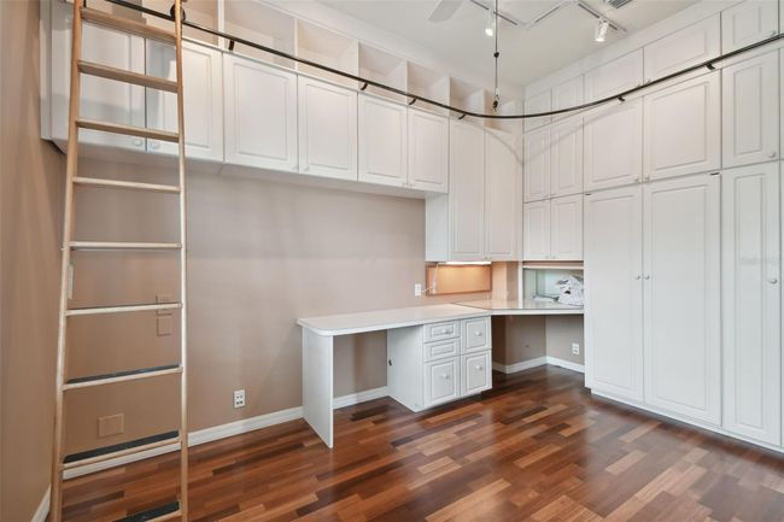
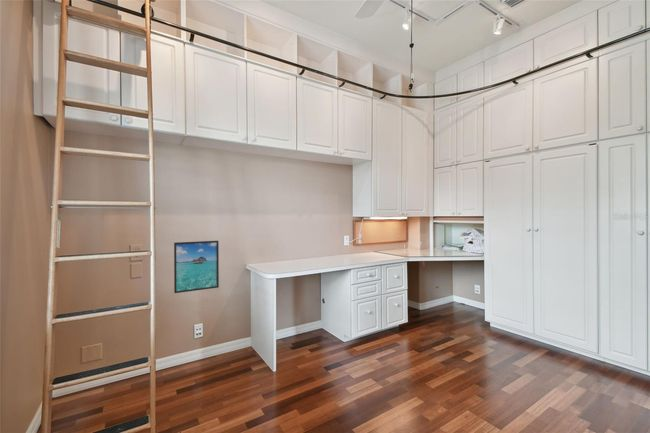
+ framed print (197, 265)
